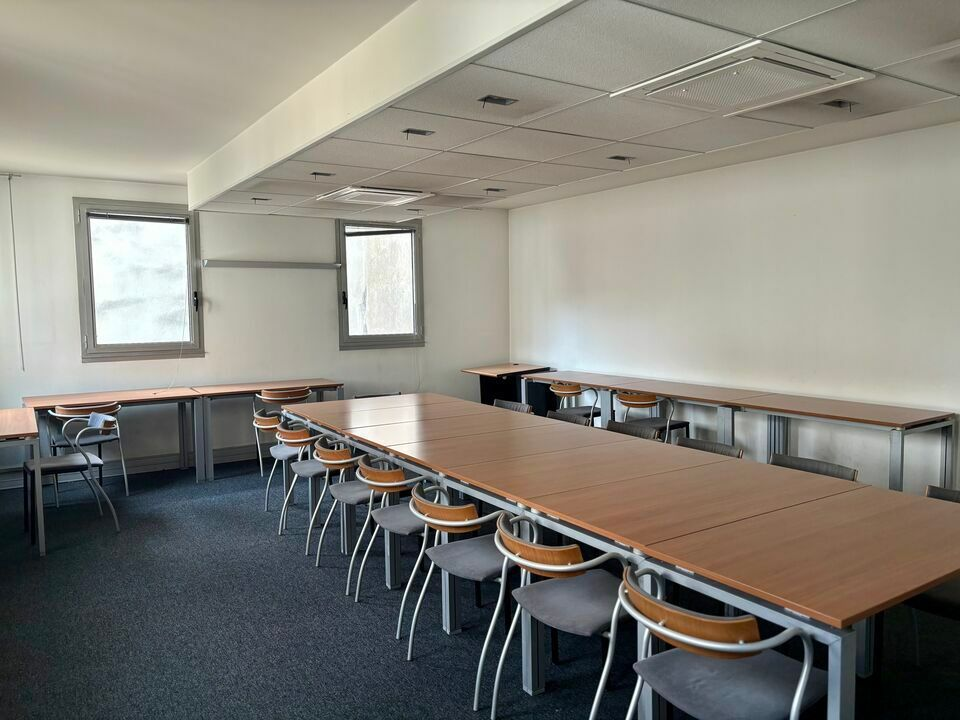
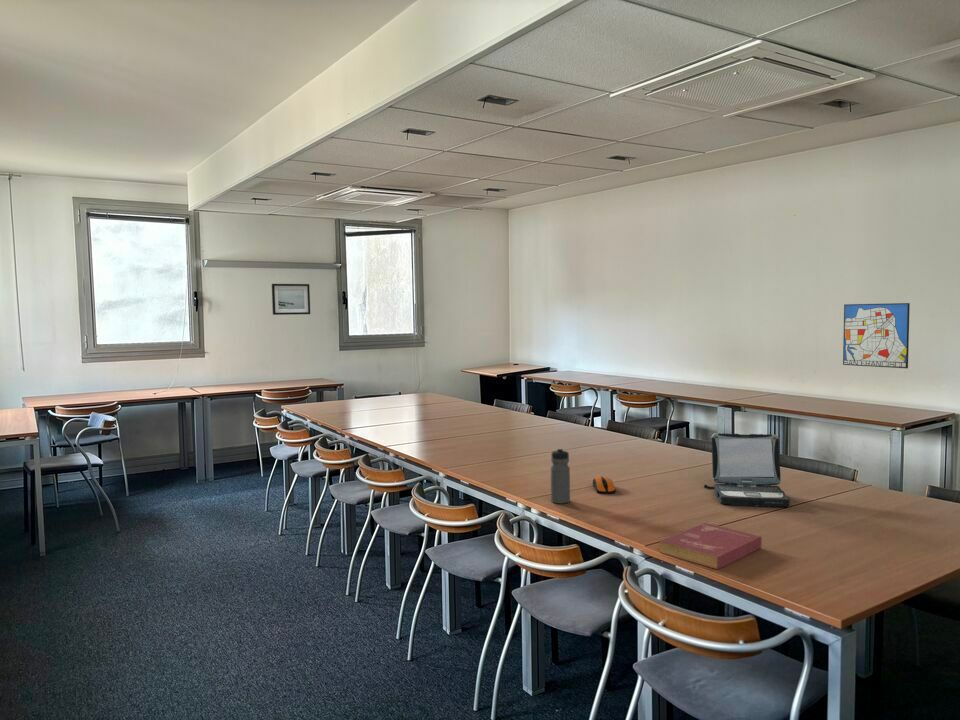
+ wall art (874, 335)
+ computer mouse (603, 483)
+ wall art (291, 299)
+ book (710, 544)
+ water bottle (560, 474)
+ laptop (747, 467)
